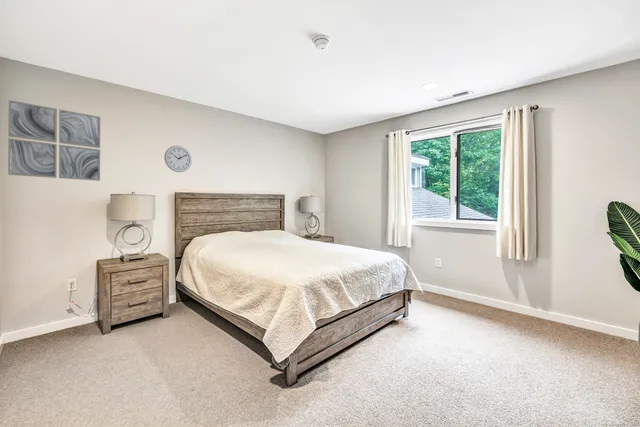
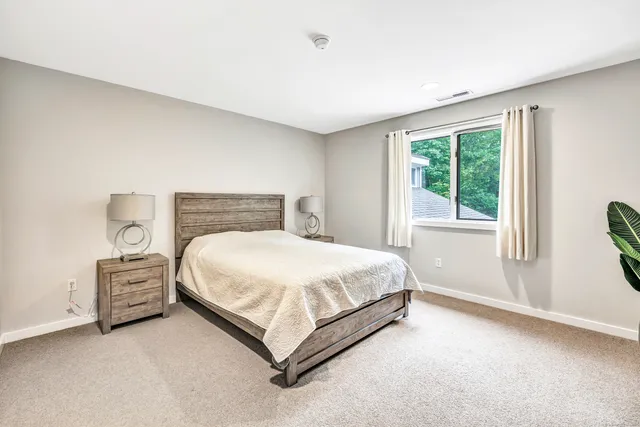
- wall art (56, 144)
- wall clock (178, 158)
